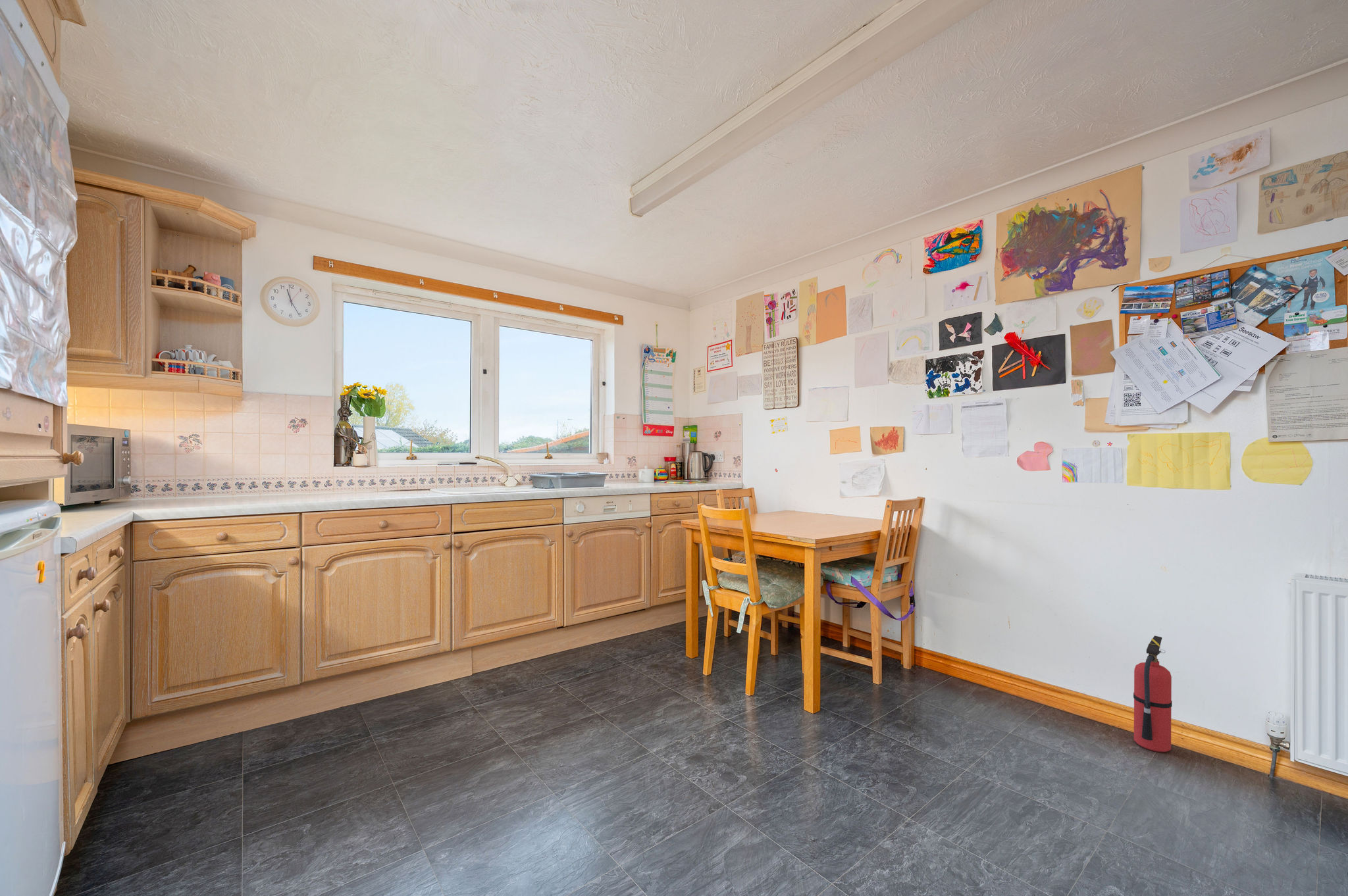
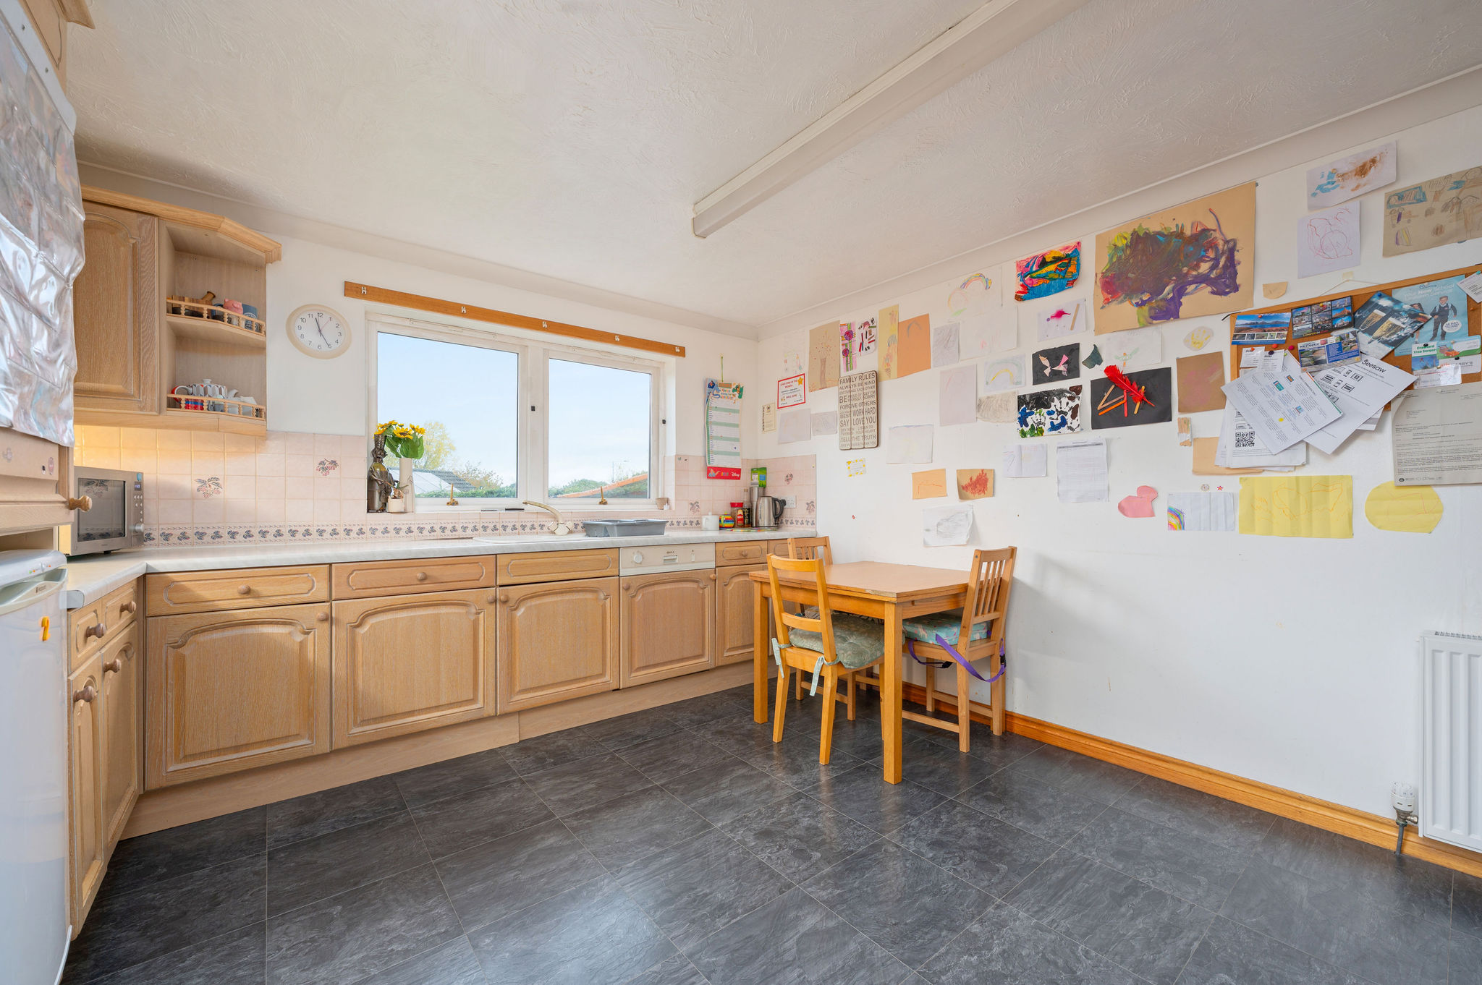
- fire extinguisher (1152, 693)
